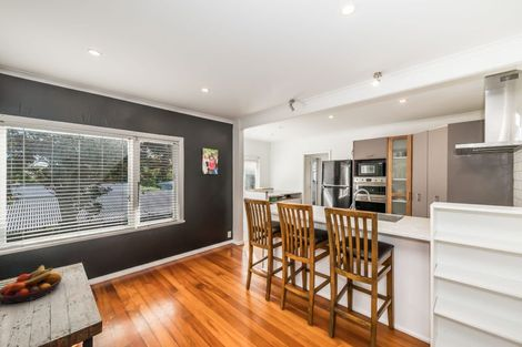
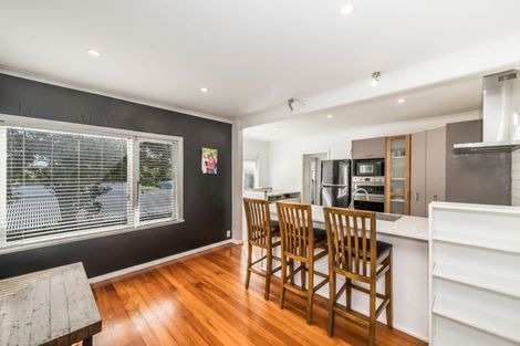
- fruit bowl (31, 282)
